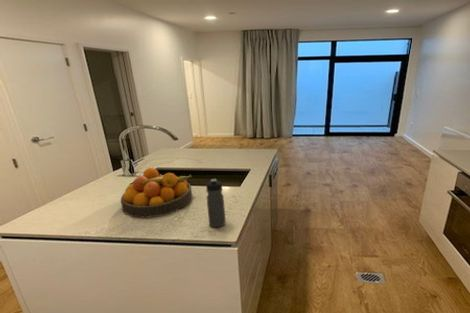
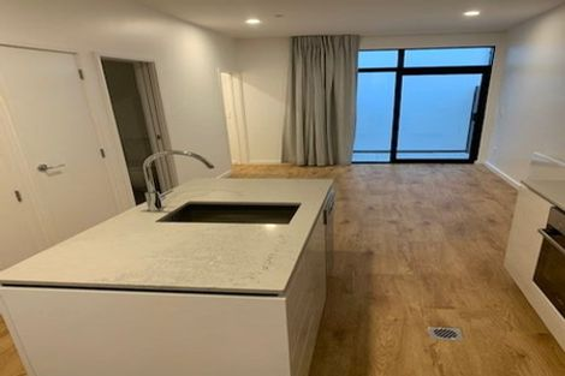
- fruit bowl (156, 187)
- water bottle (215, 201)
